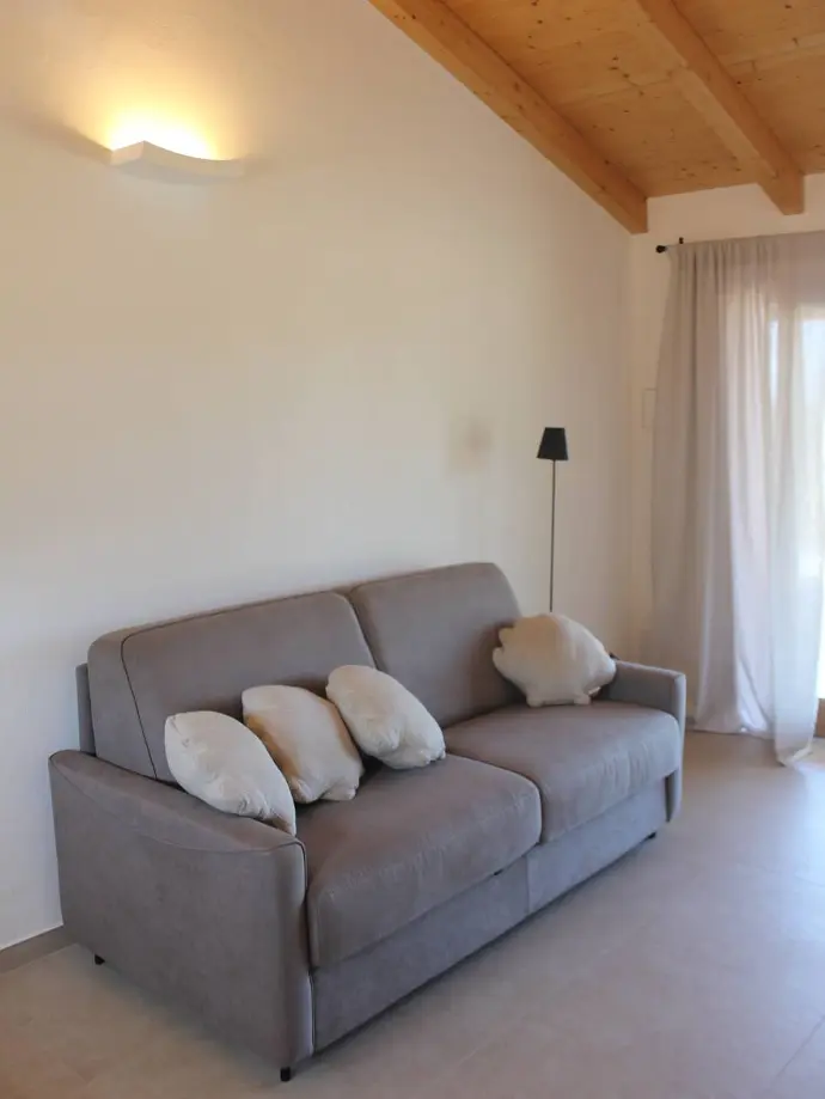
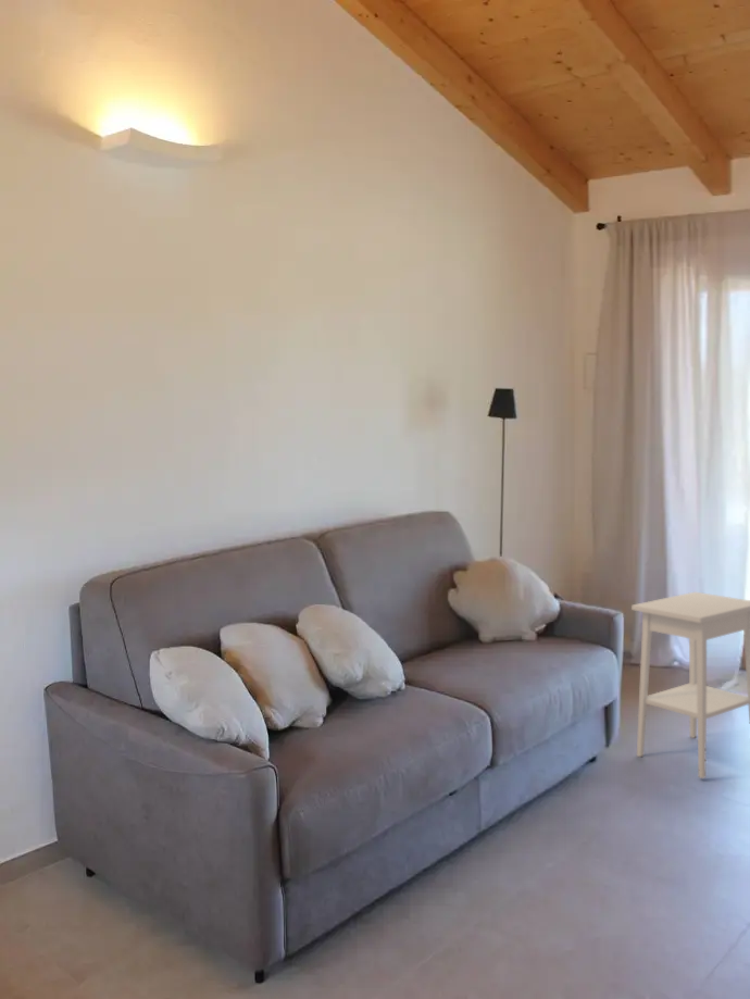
+ side table (697, 680)
